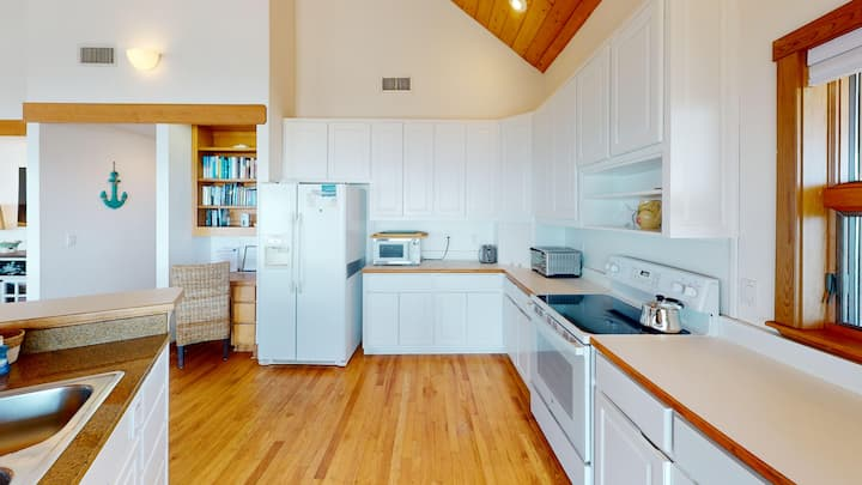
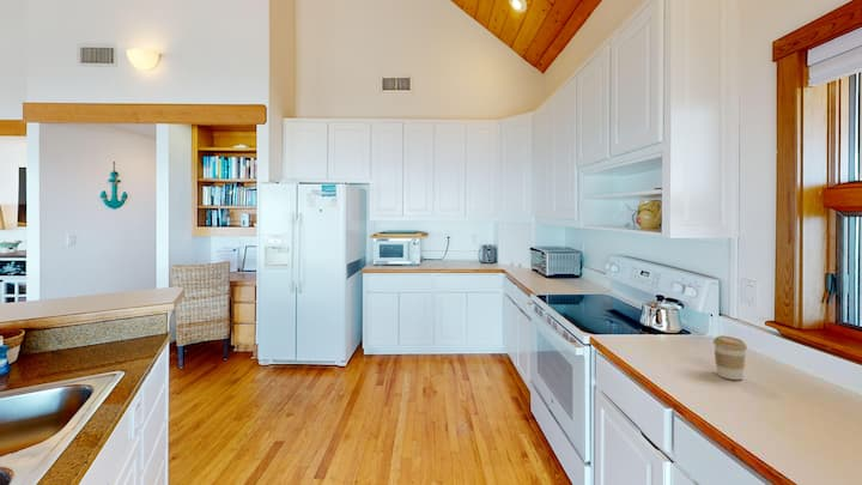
+ coffee cup (729, 357)
